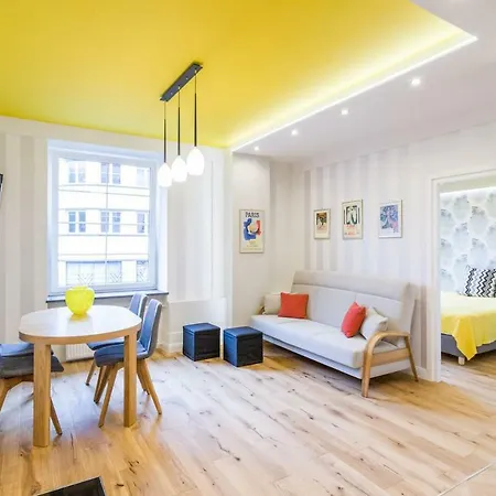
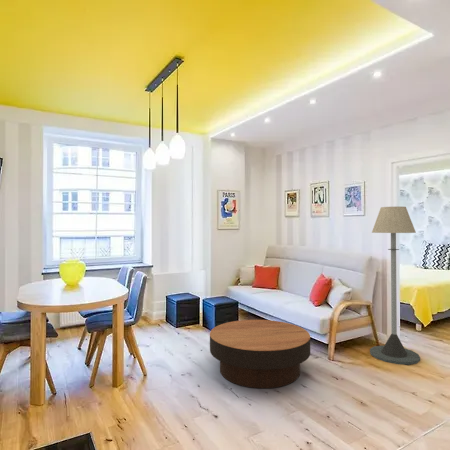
+ coffee table (259, 351)
+ floor lamp (393, 281)
